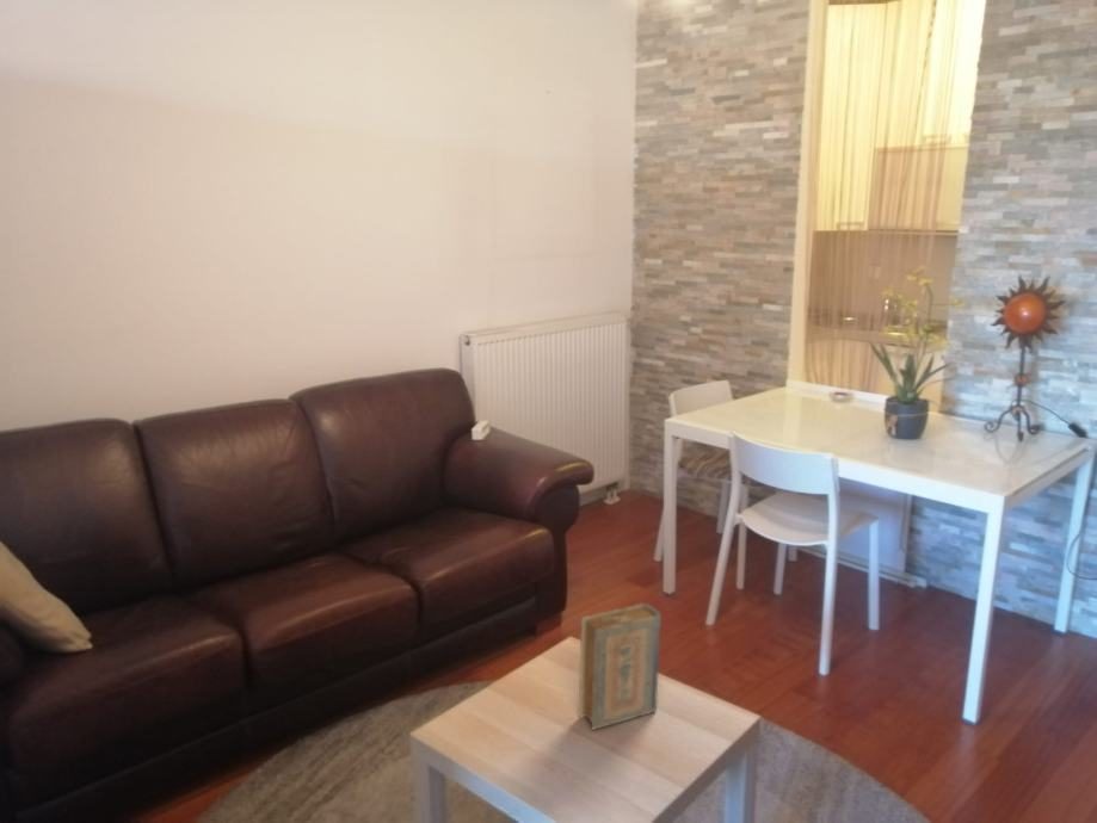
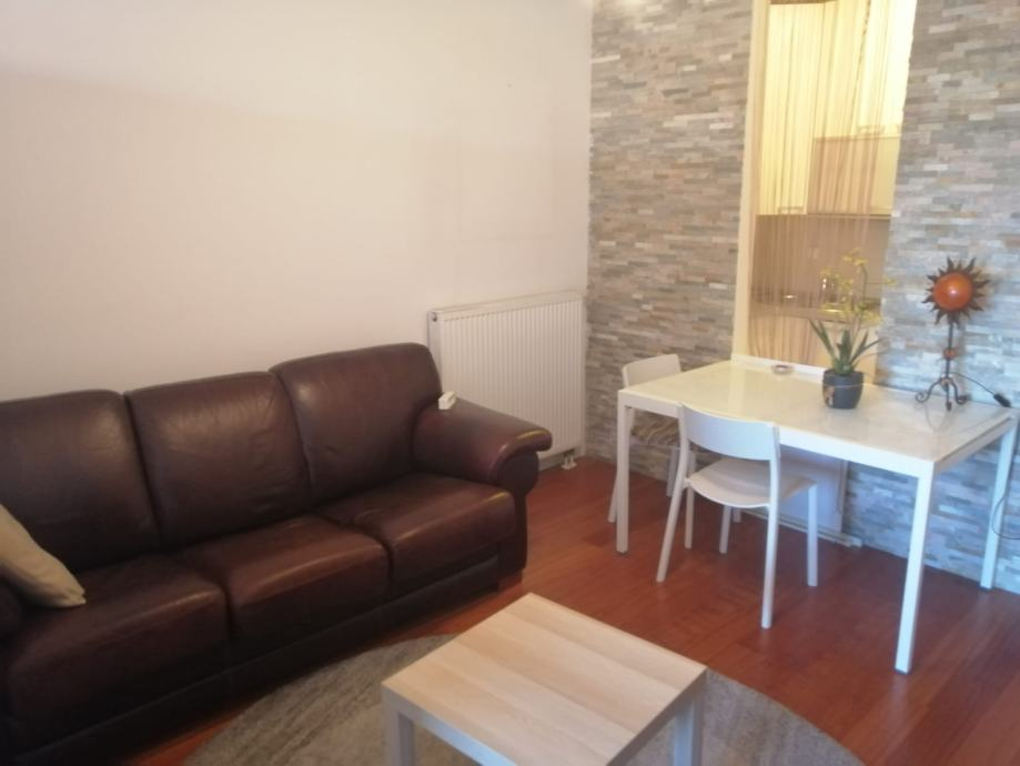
- book (620, 663)
